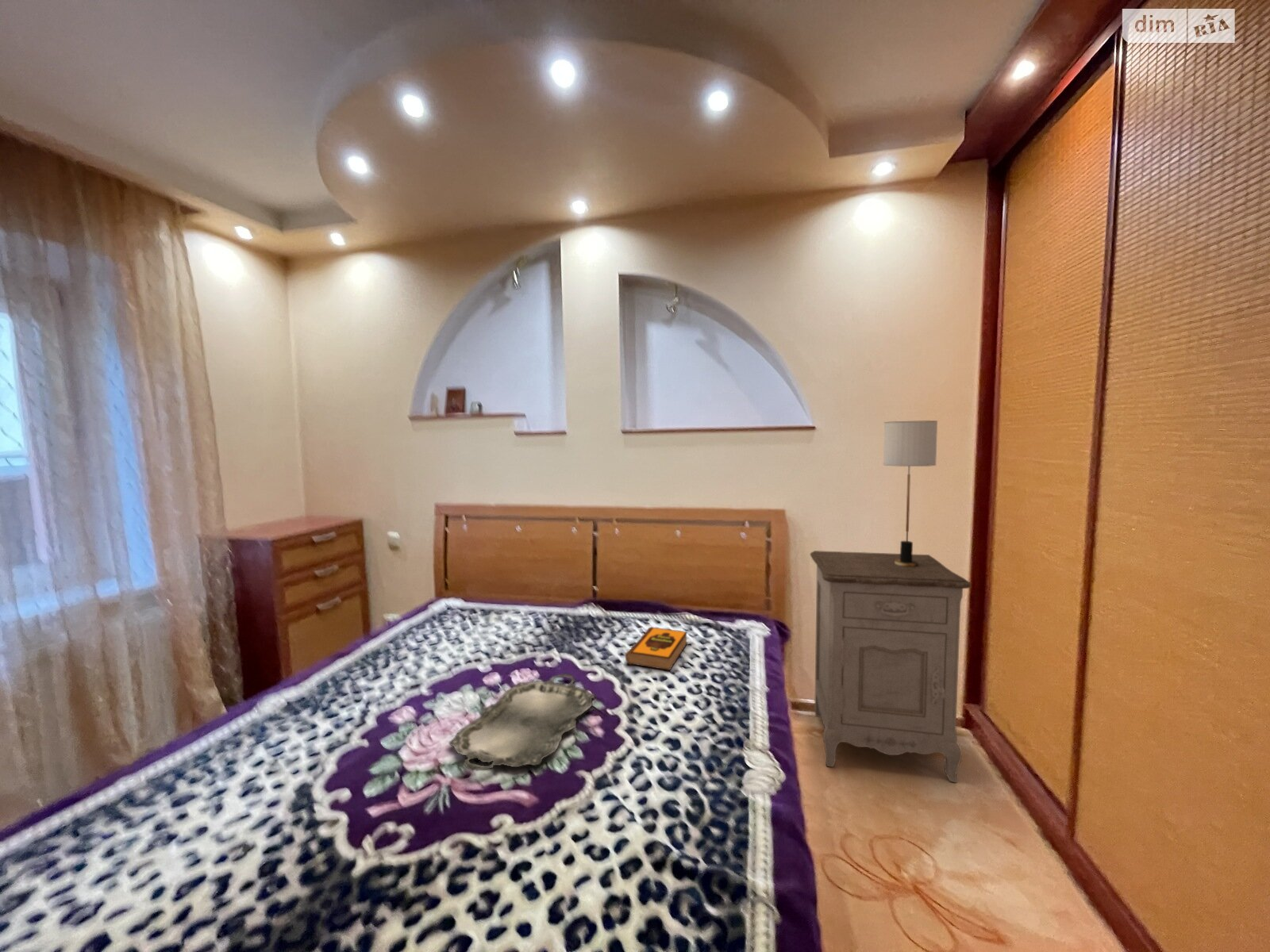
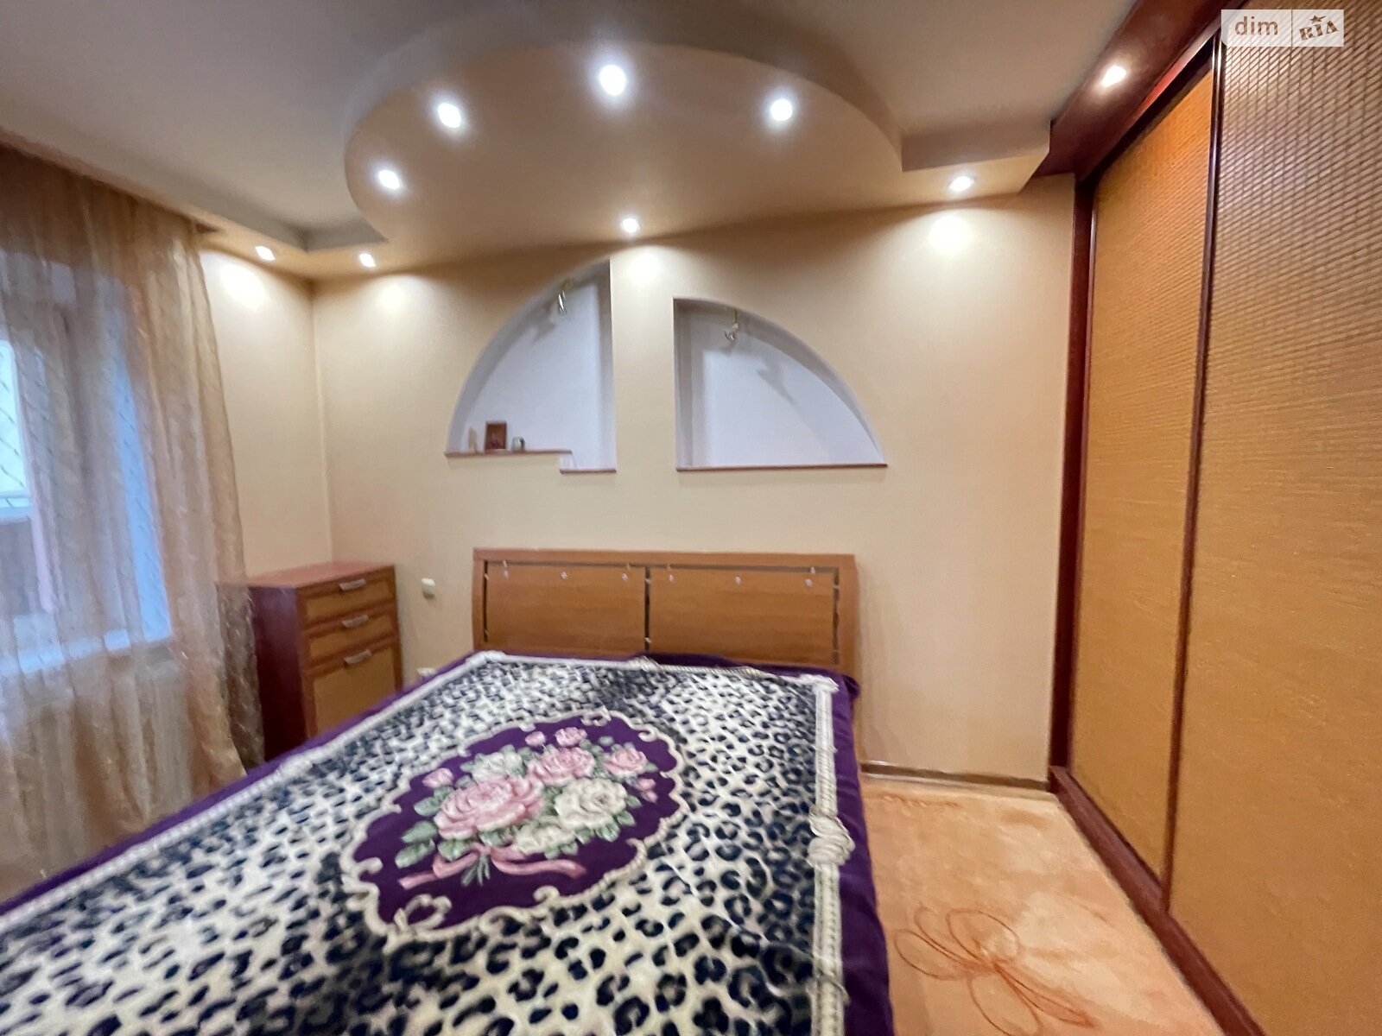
- hardback book (657, 647)
- serving tray (528, 717)
- table lamp (908, 493)
- nightstand (881, 658)
